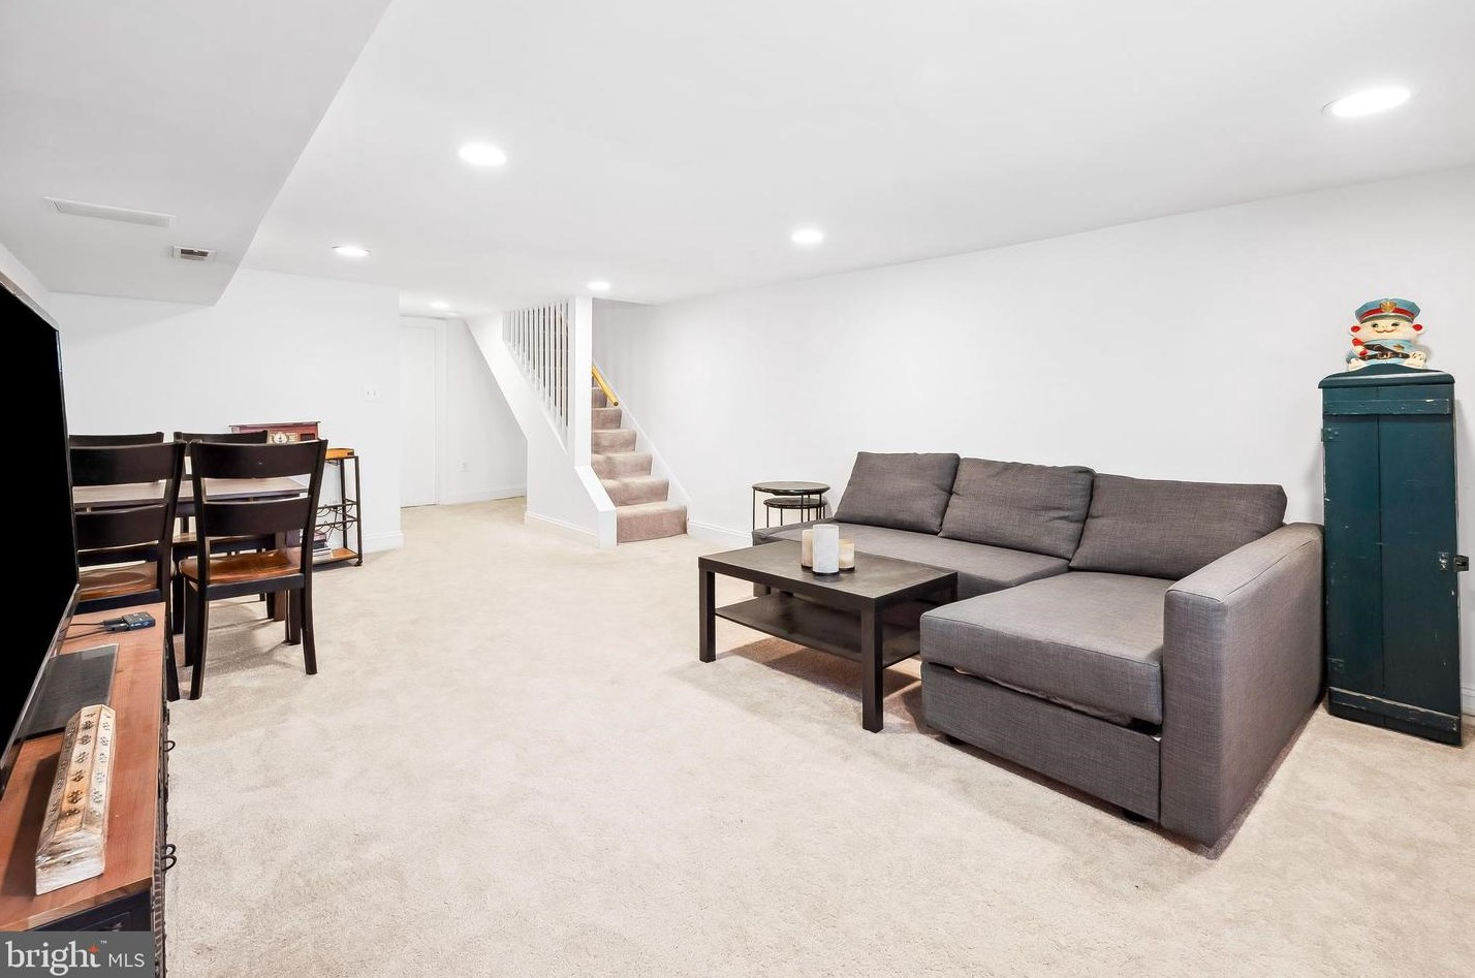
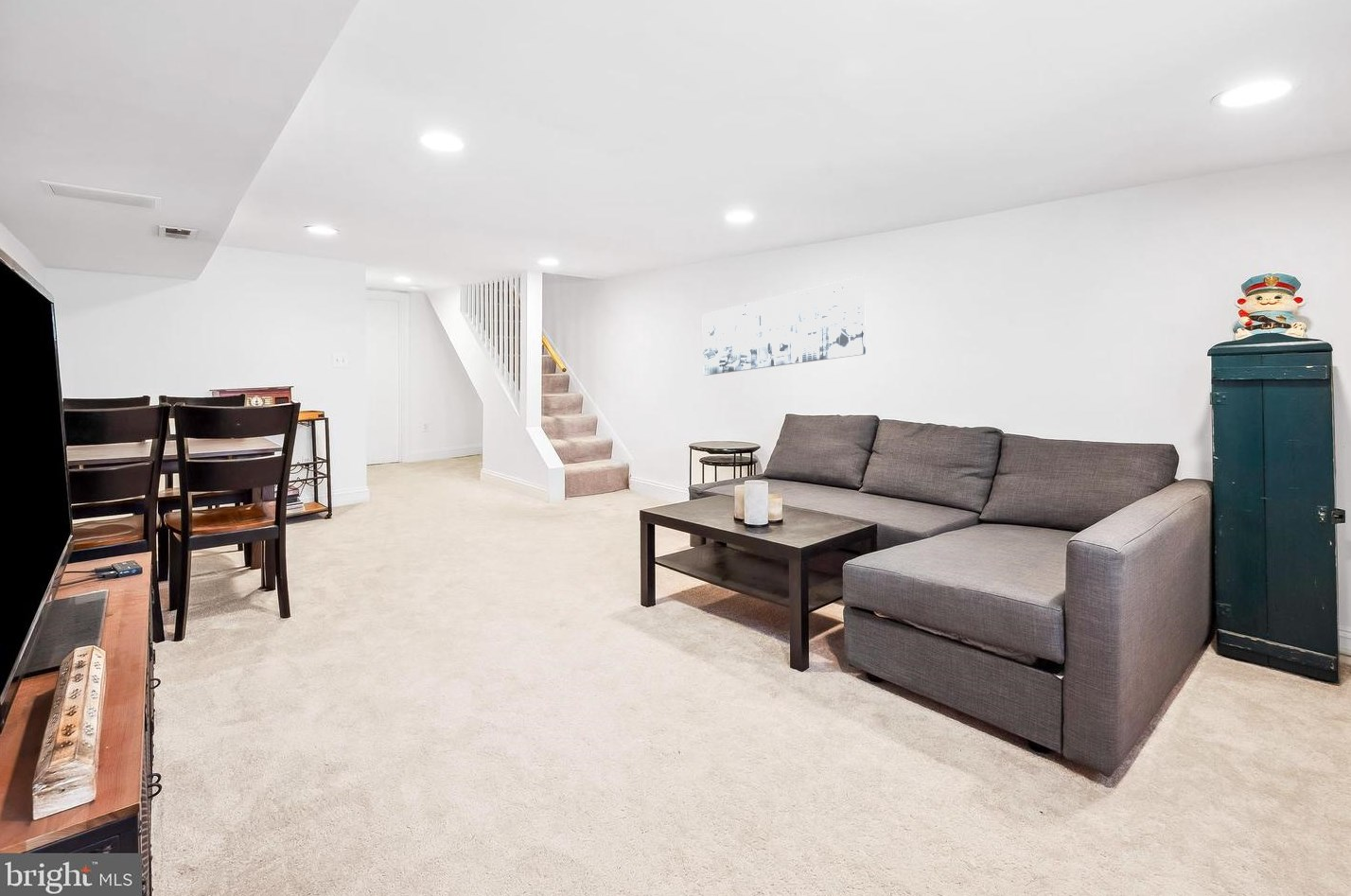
+ wall art (774, 331)
